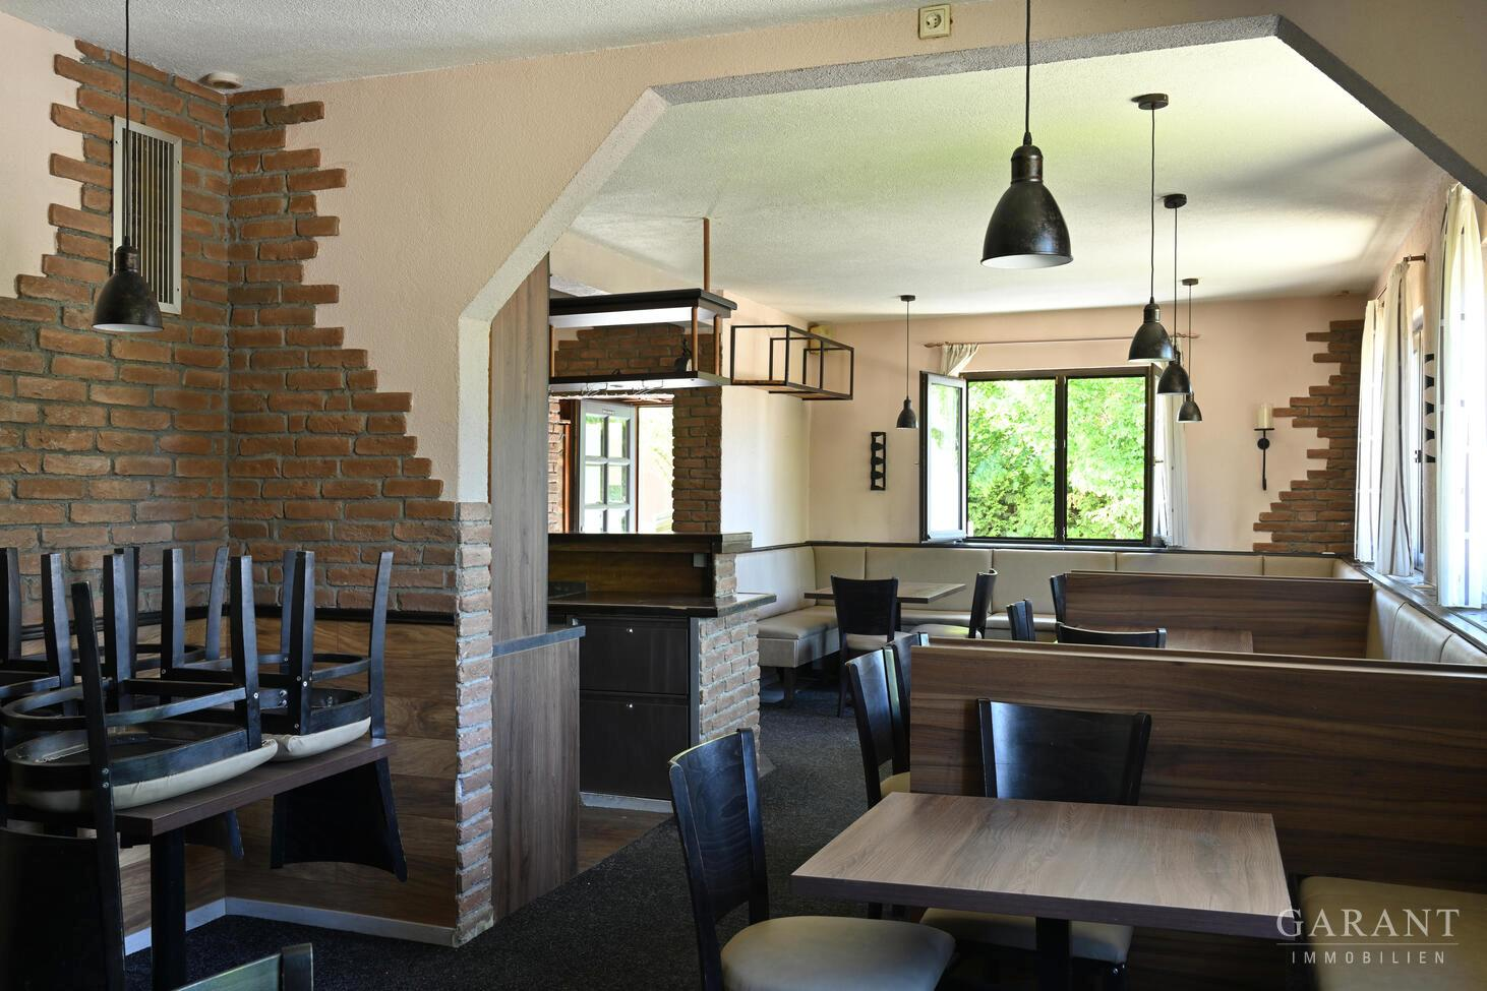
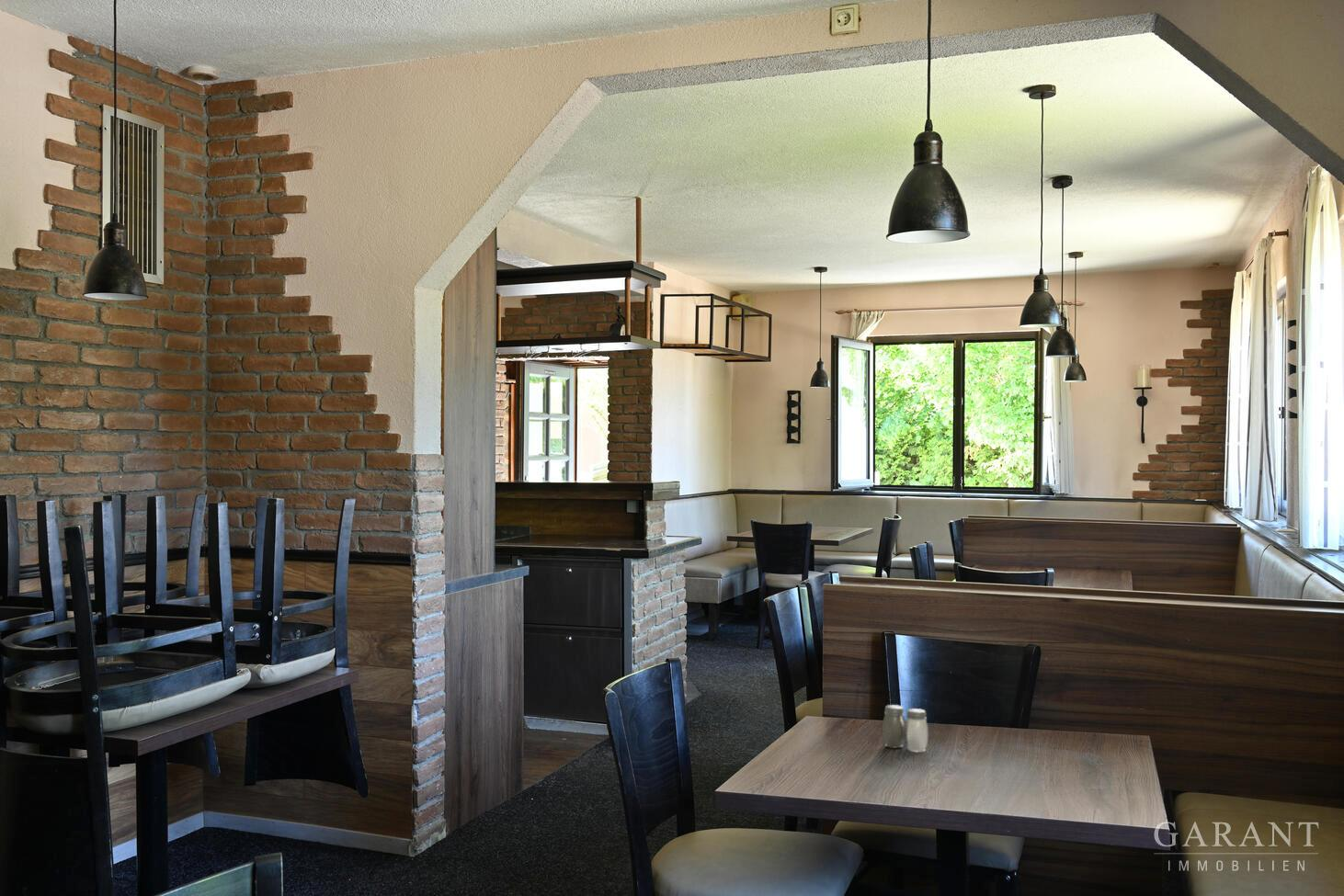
+ salt and pepper shaker (905, 727)
